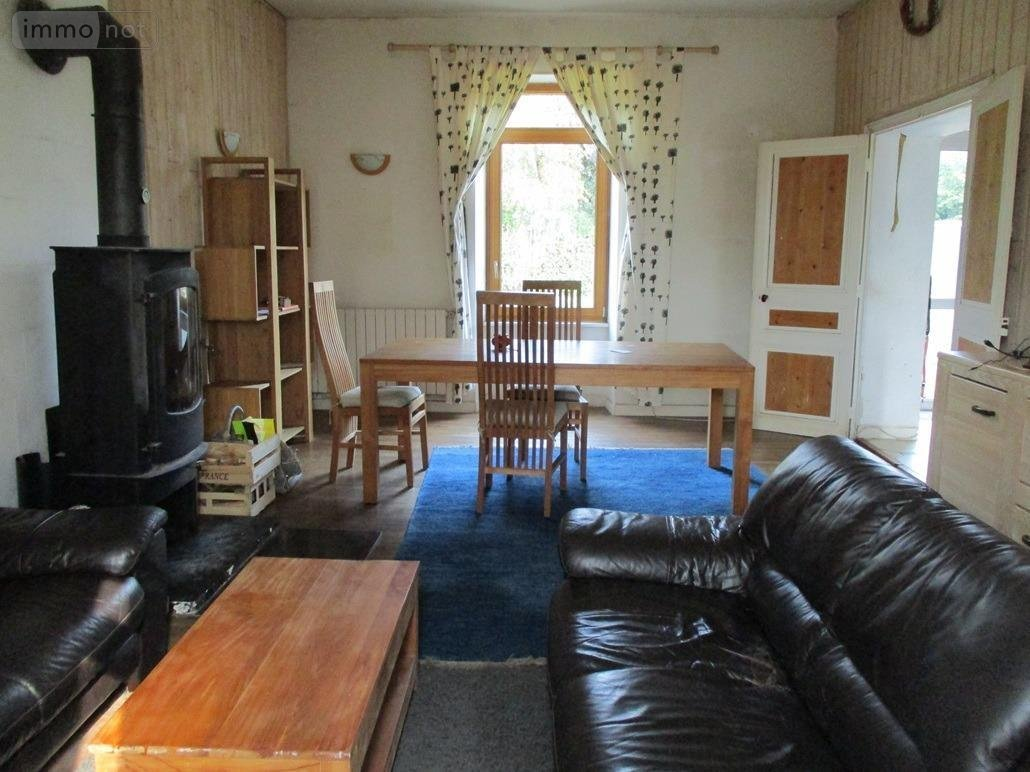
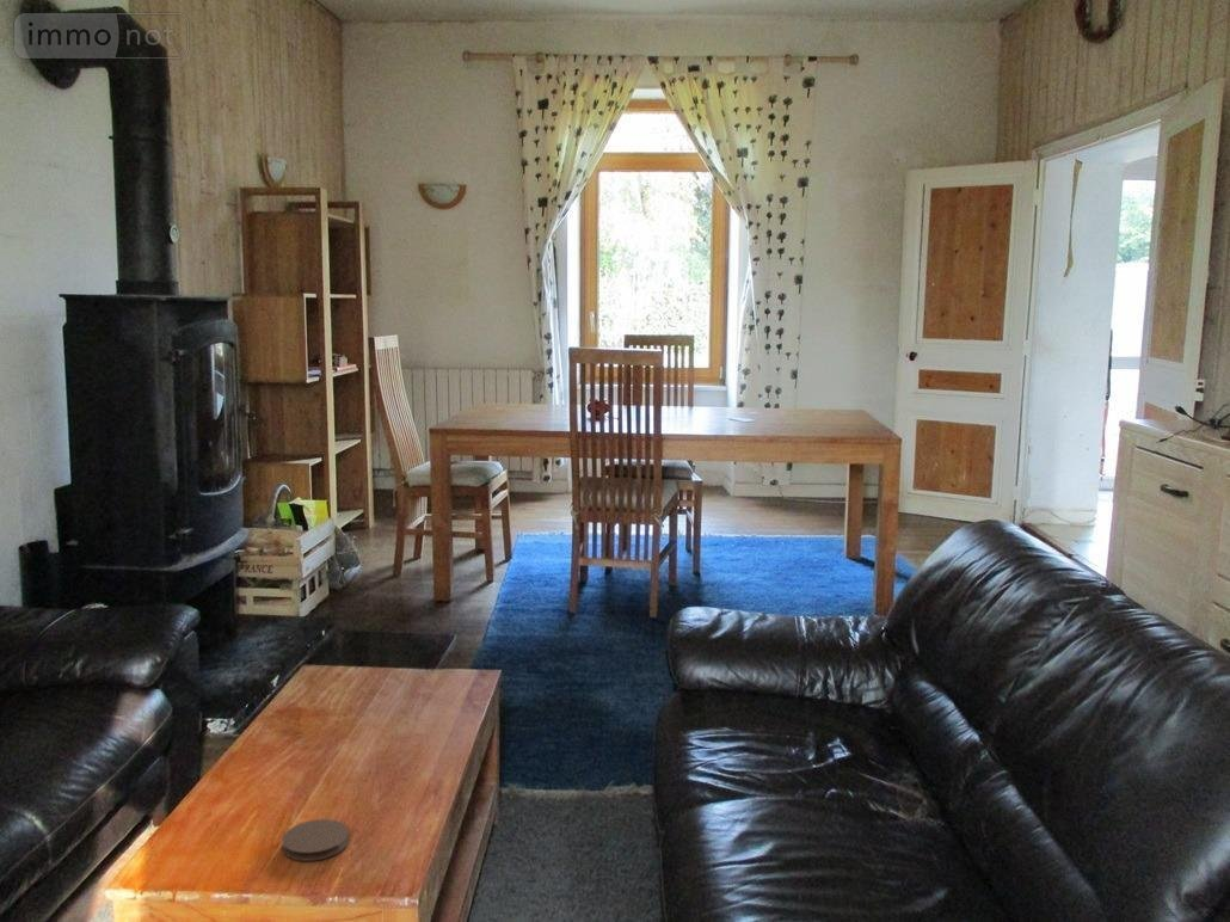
+ coaster (315, 838)
